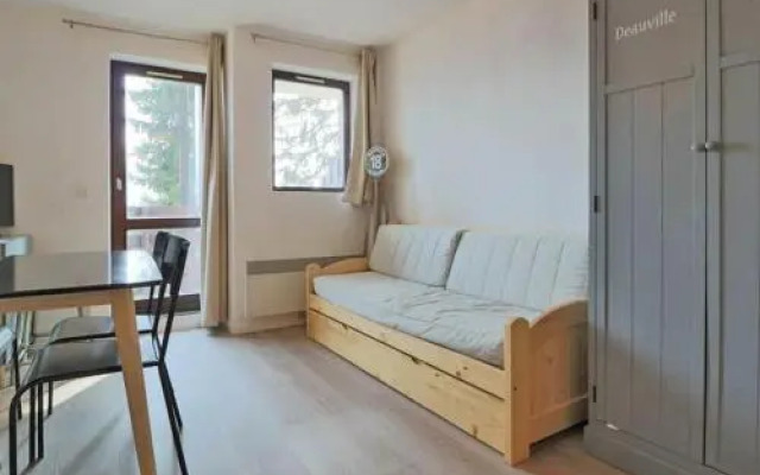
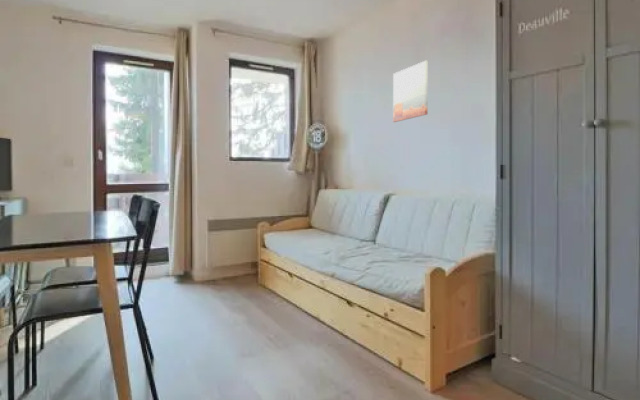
+ wall art (409, 93)
